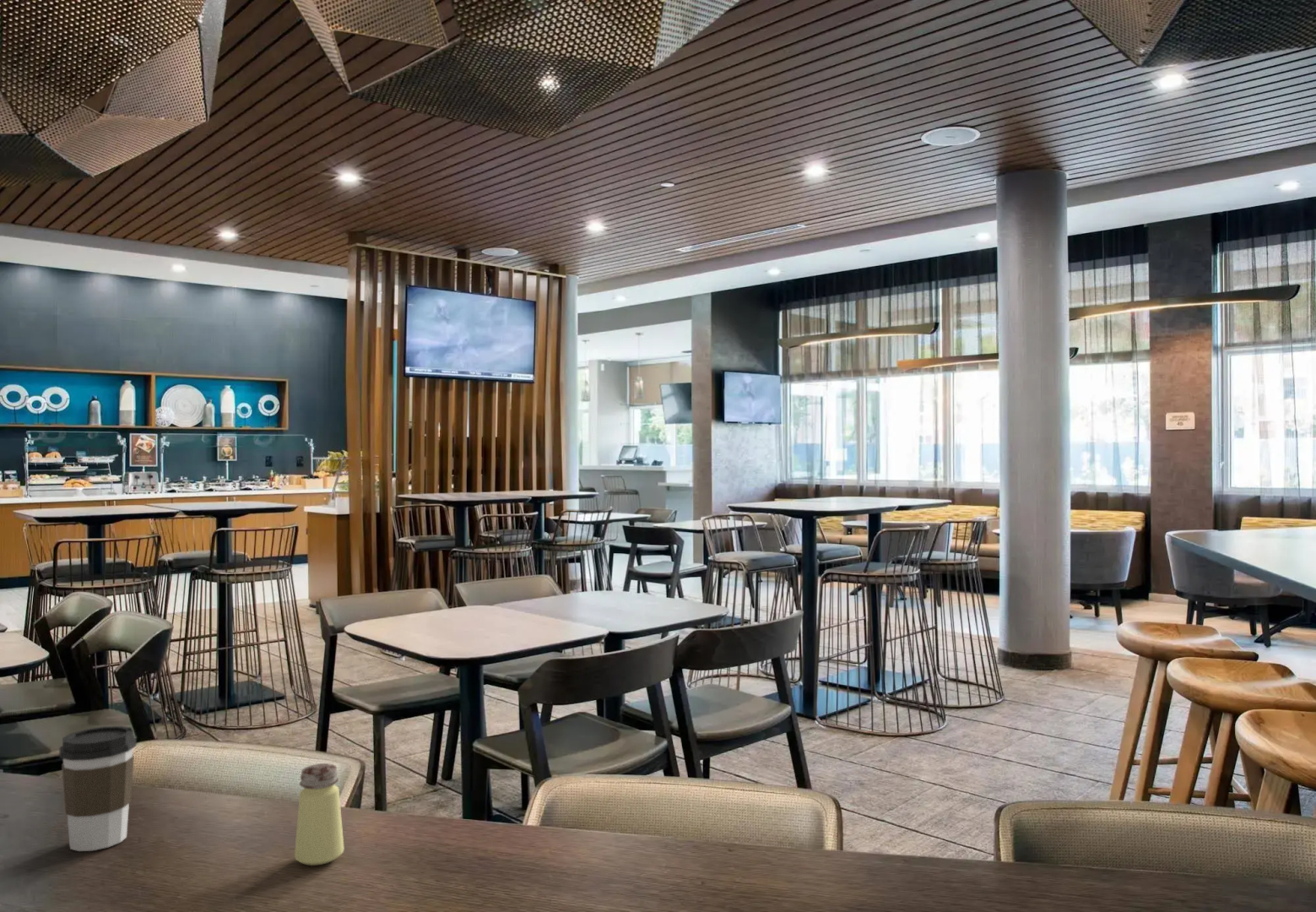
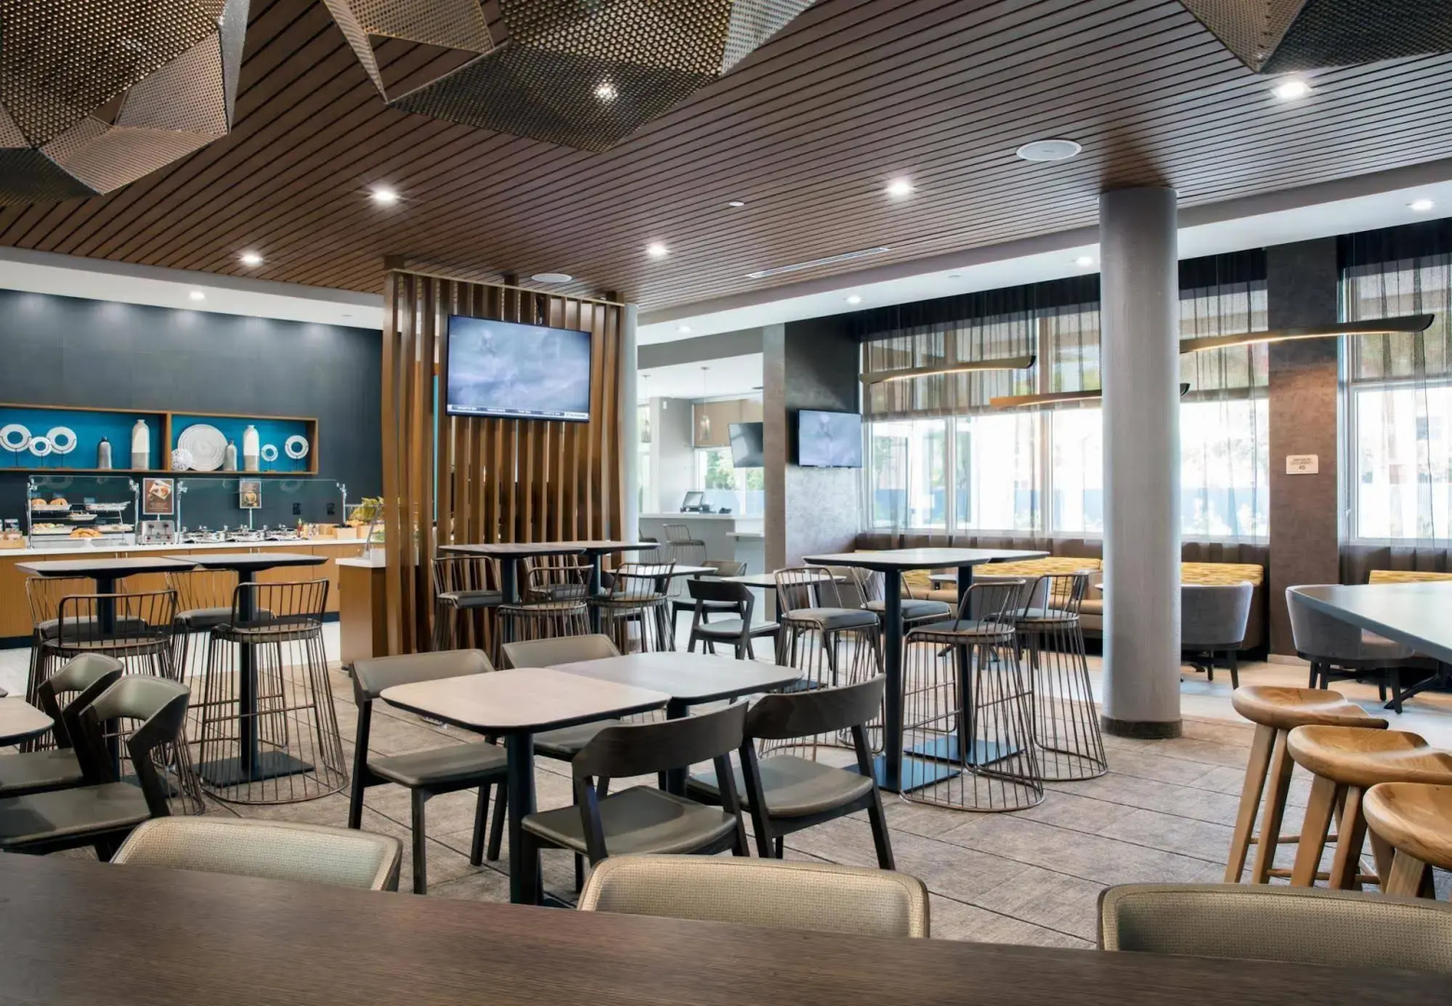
- saltshaker (319, 811)
- coffee cup (98, 787)
